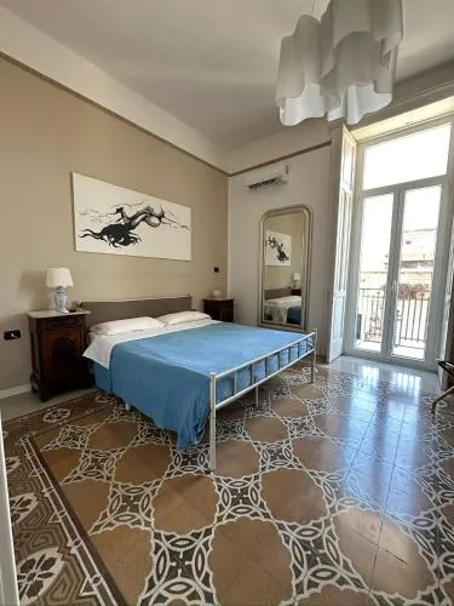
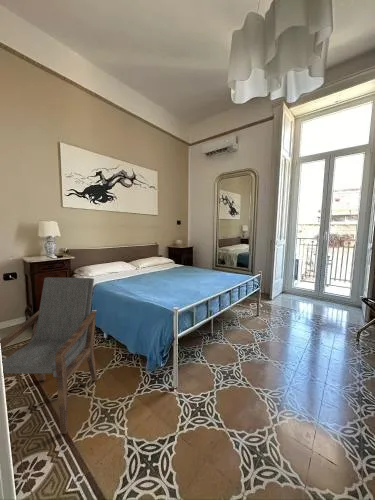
+ armchair (51, 344)
